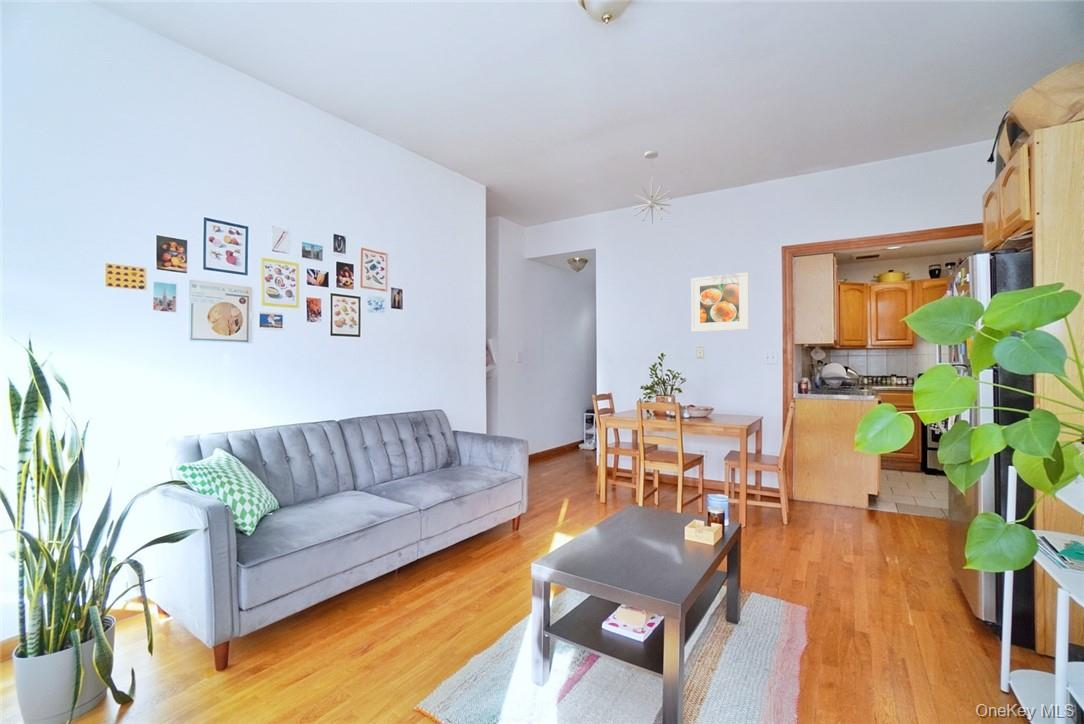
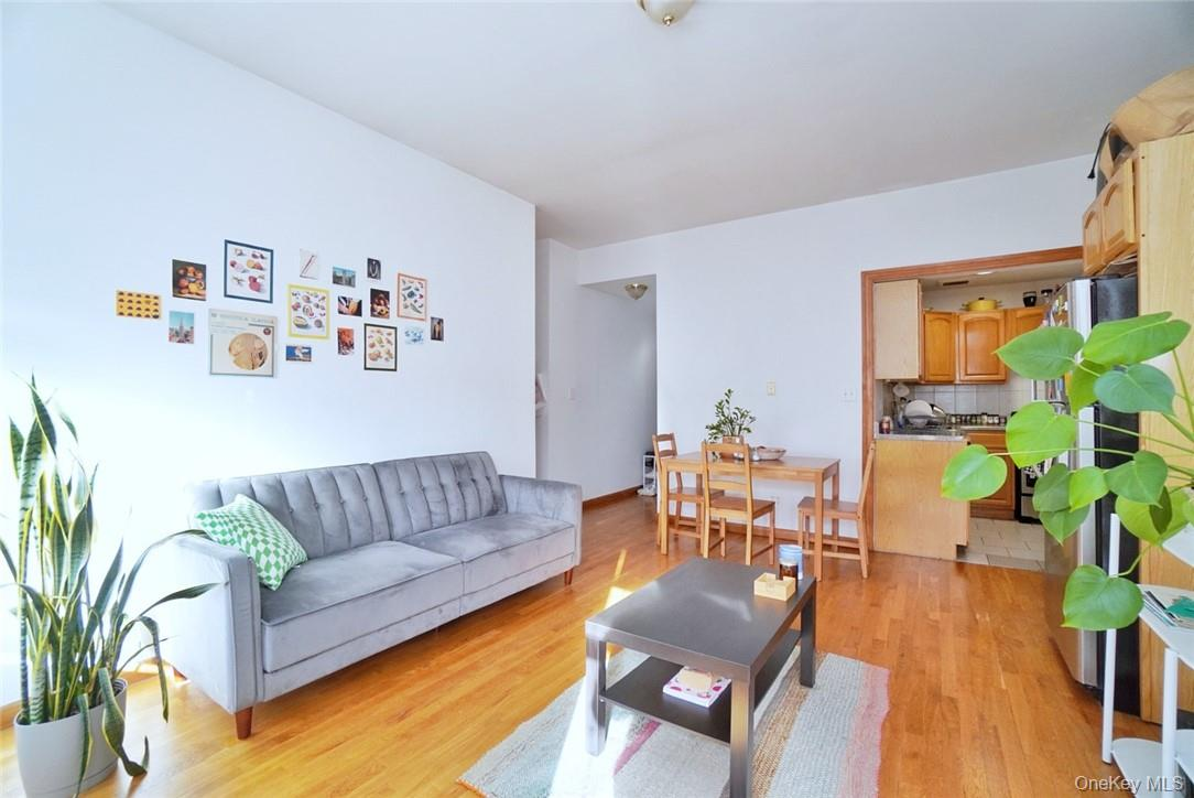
- pendant light (651, 187)
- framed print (719, 303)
